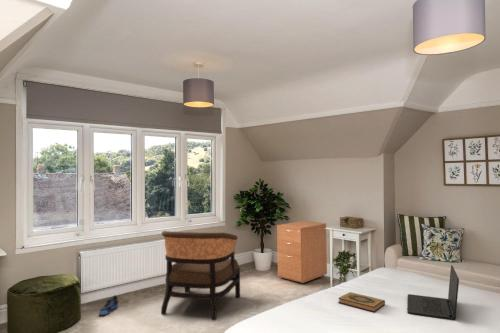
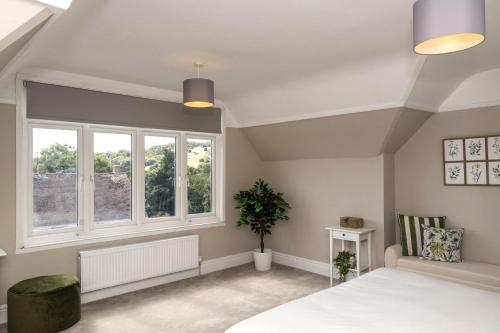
- sneaker (108, 305)
- armchair (200, 266)
- hardback book (361, 301)
- laptop (427, 296)
- drawer unit (302, 250)
